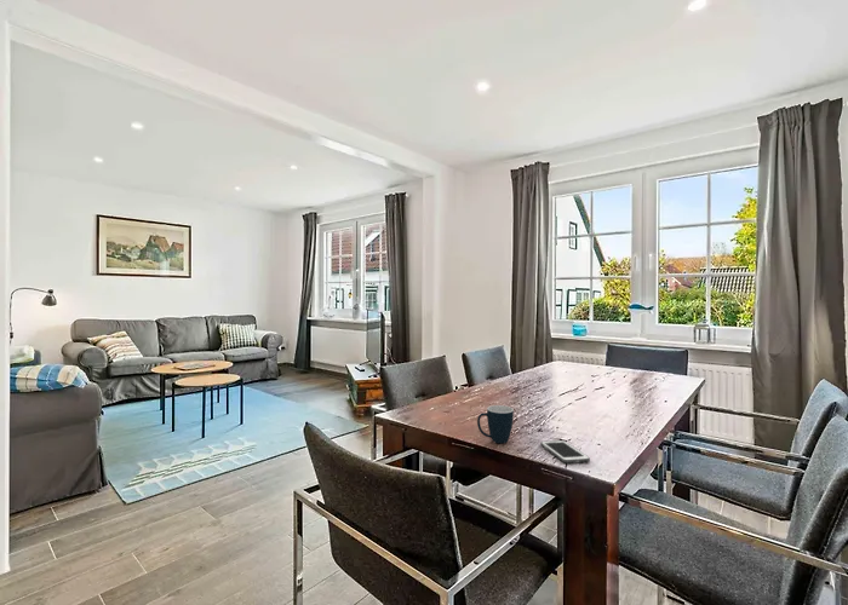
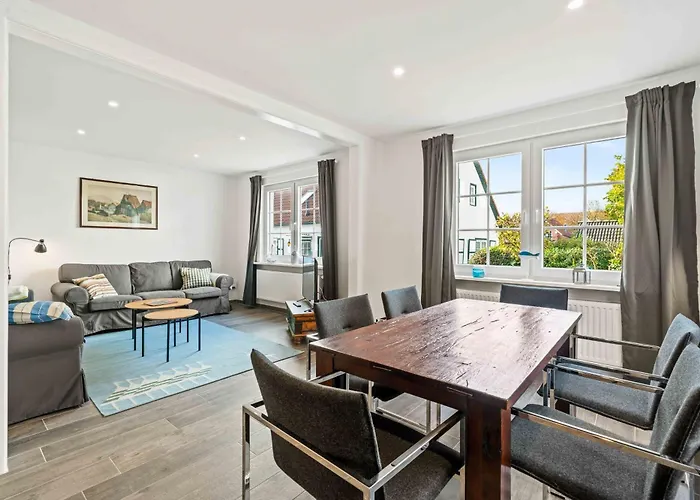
- mug (494, 425)
- cell phone (563, 450)
